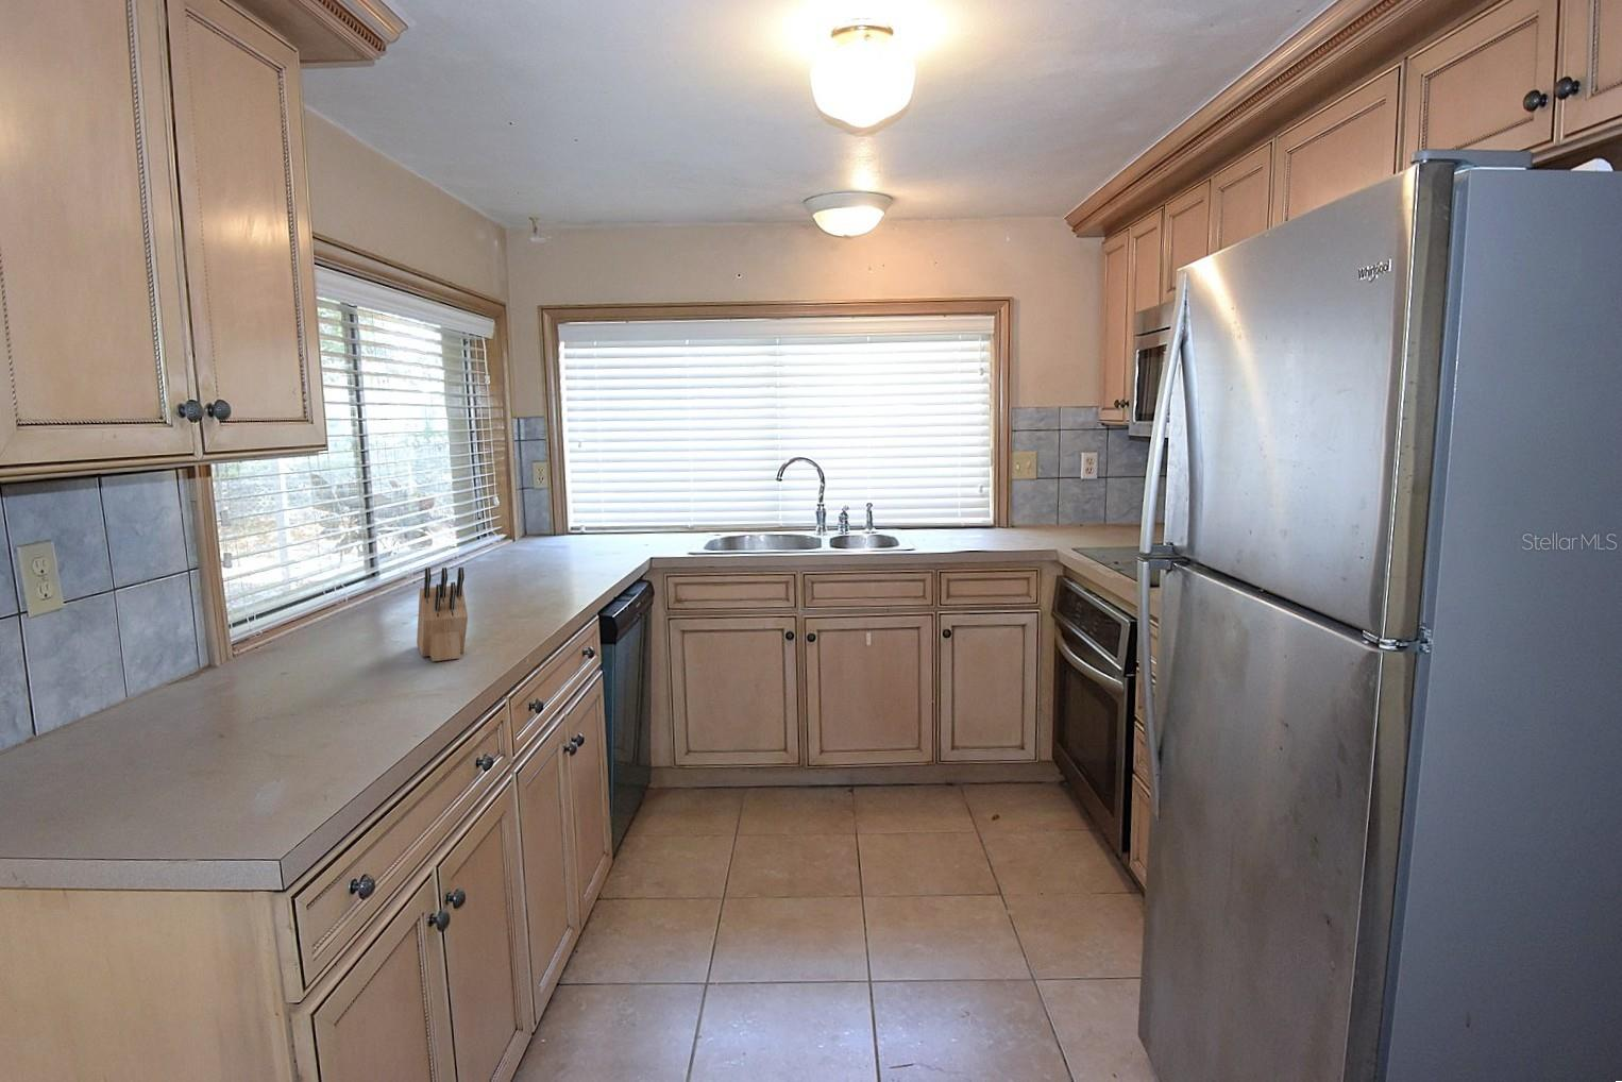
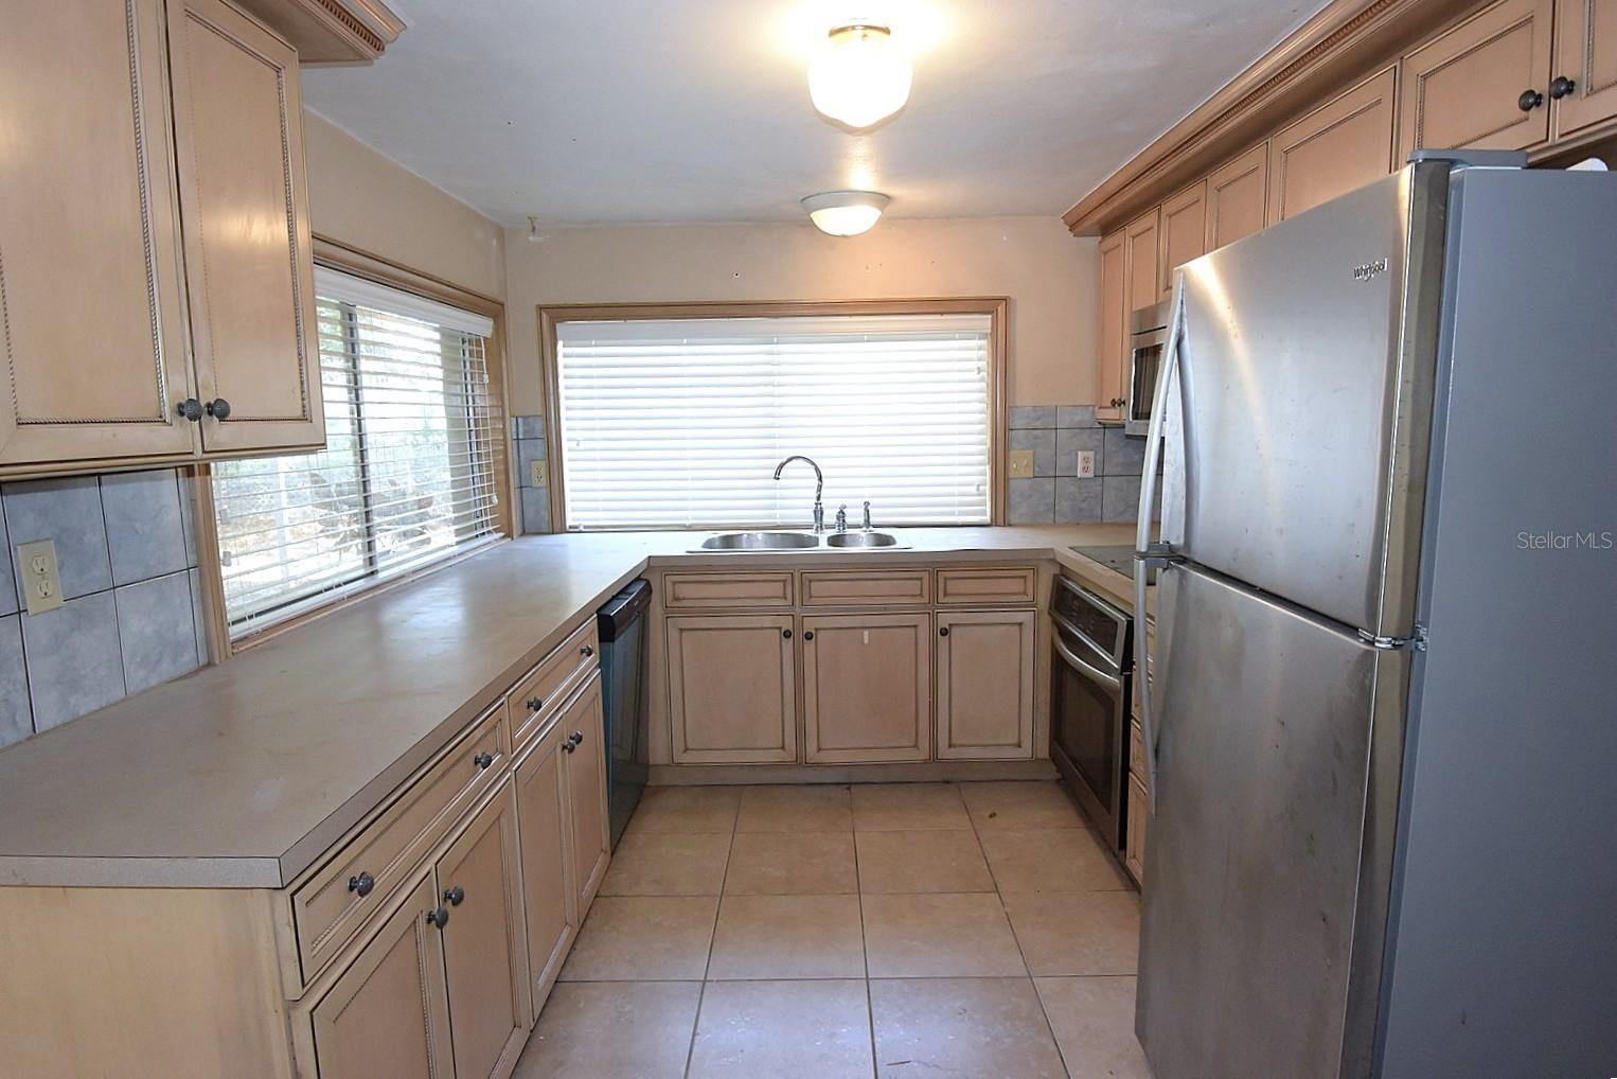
- knife block (440, 607)
